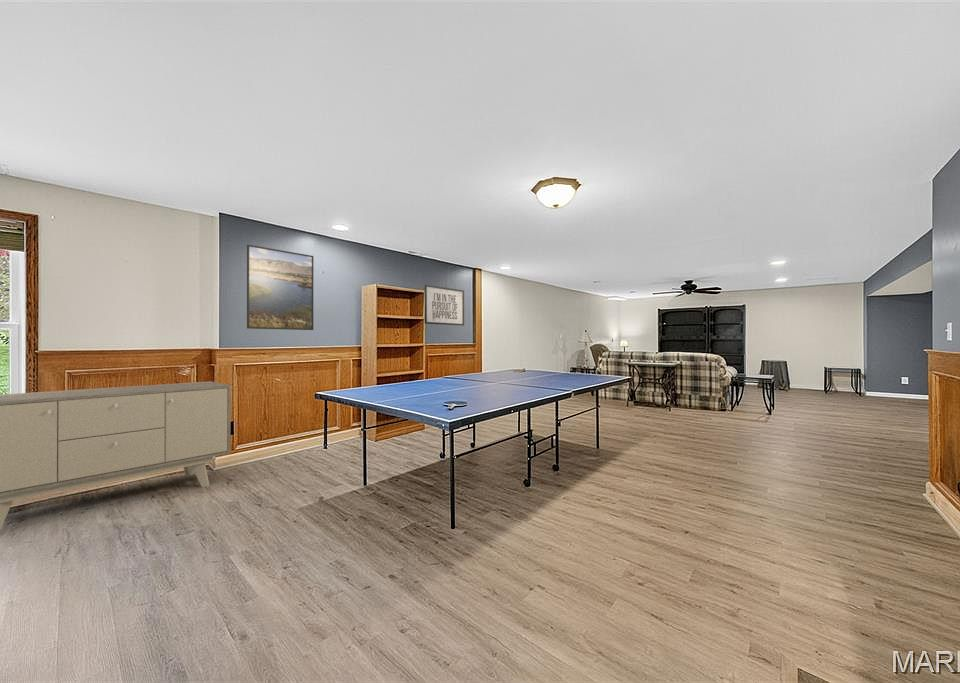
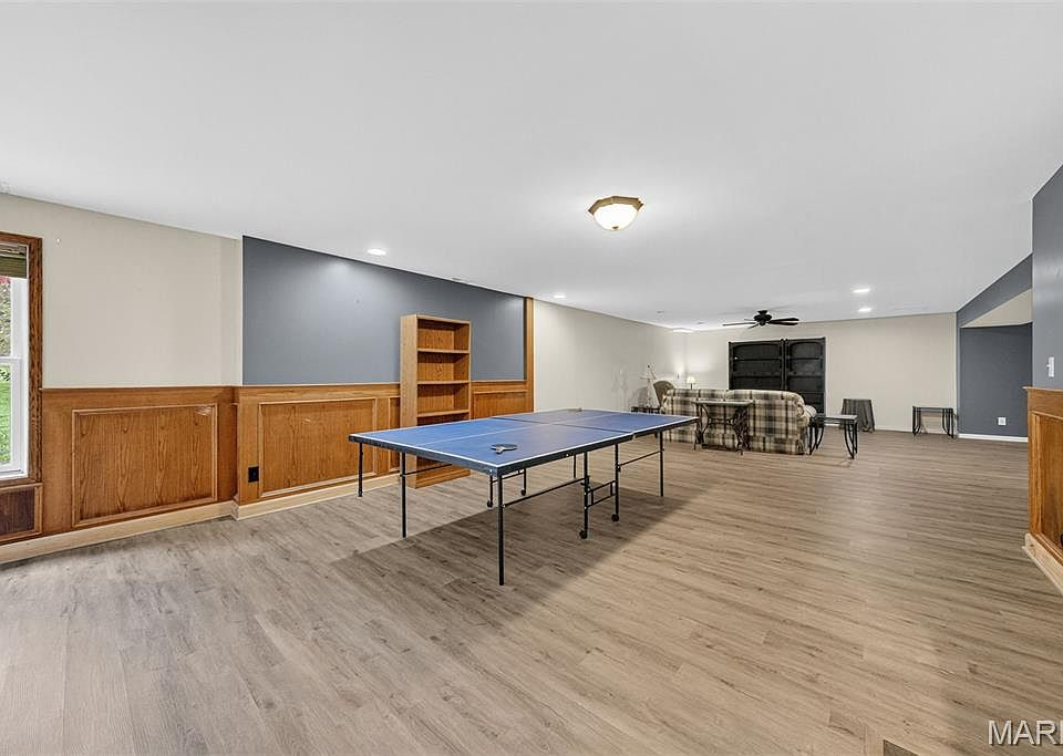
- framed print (282, 290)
- sideboard (109, 445)
- mirror (445, 306)
